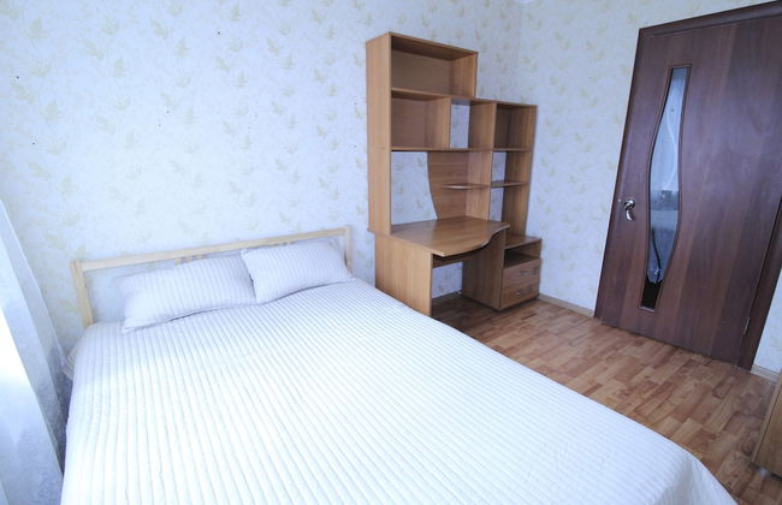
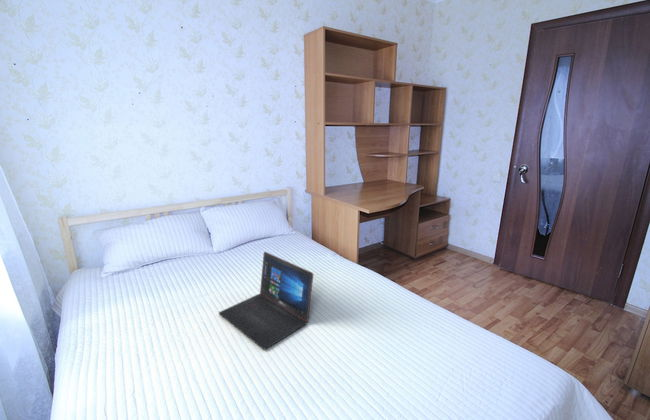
+ laptop (264, 294)
